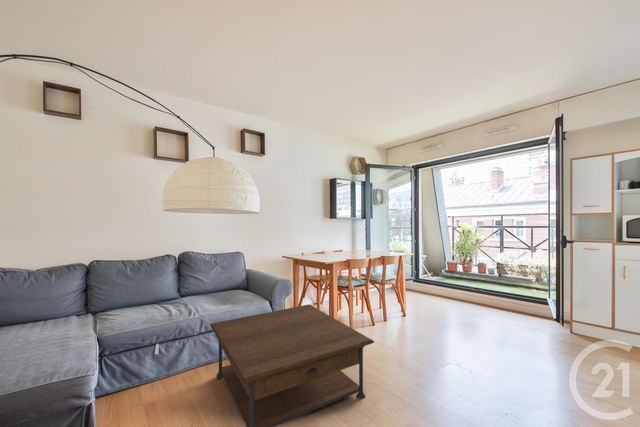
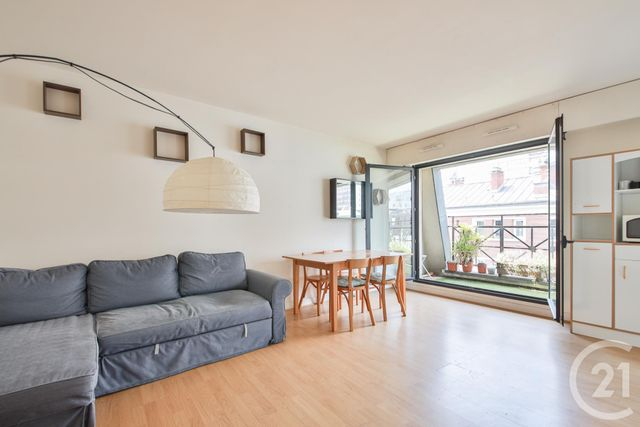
- coffee table (286, 358)
